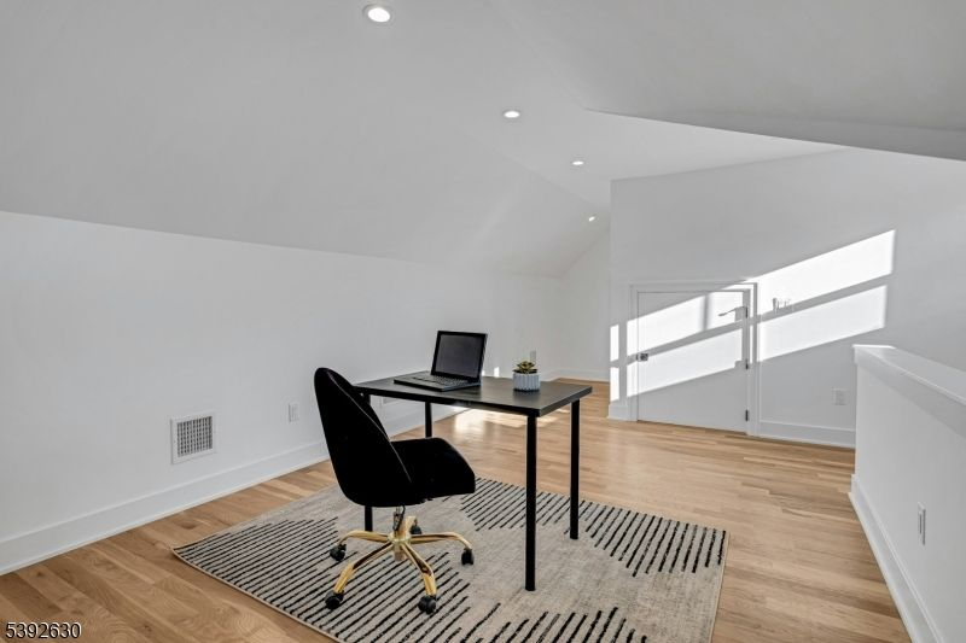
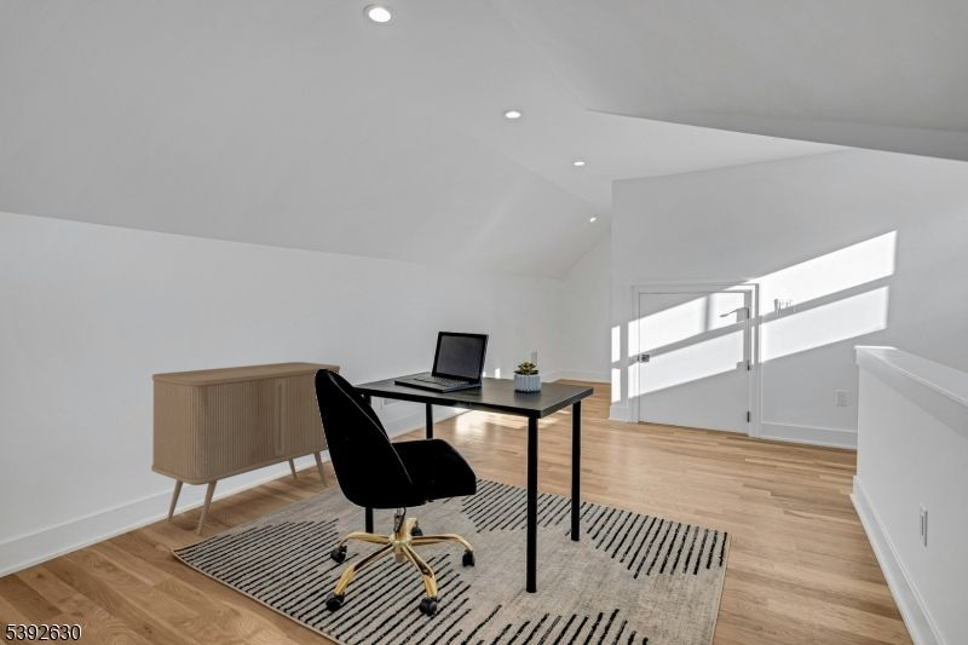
+ credenza (254, 436)
